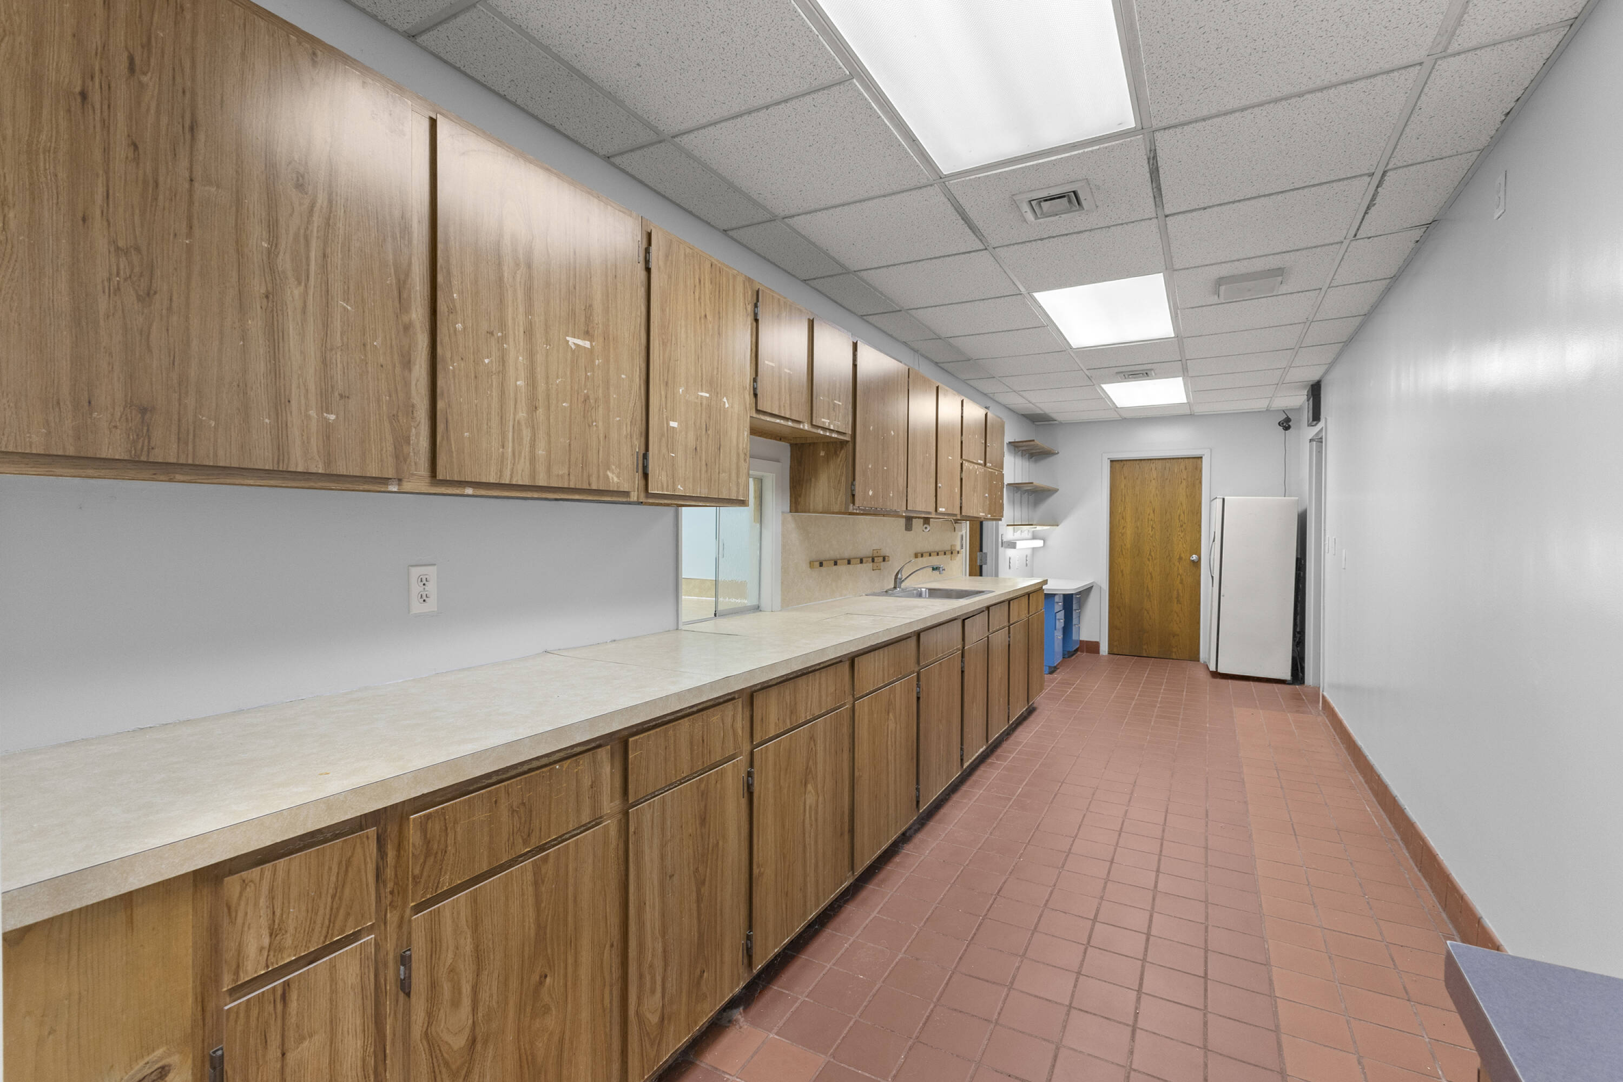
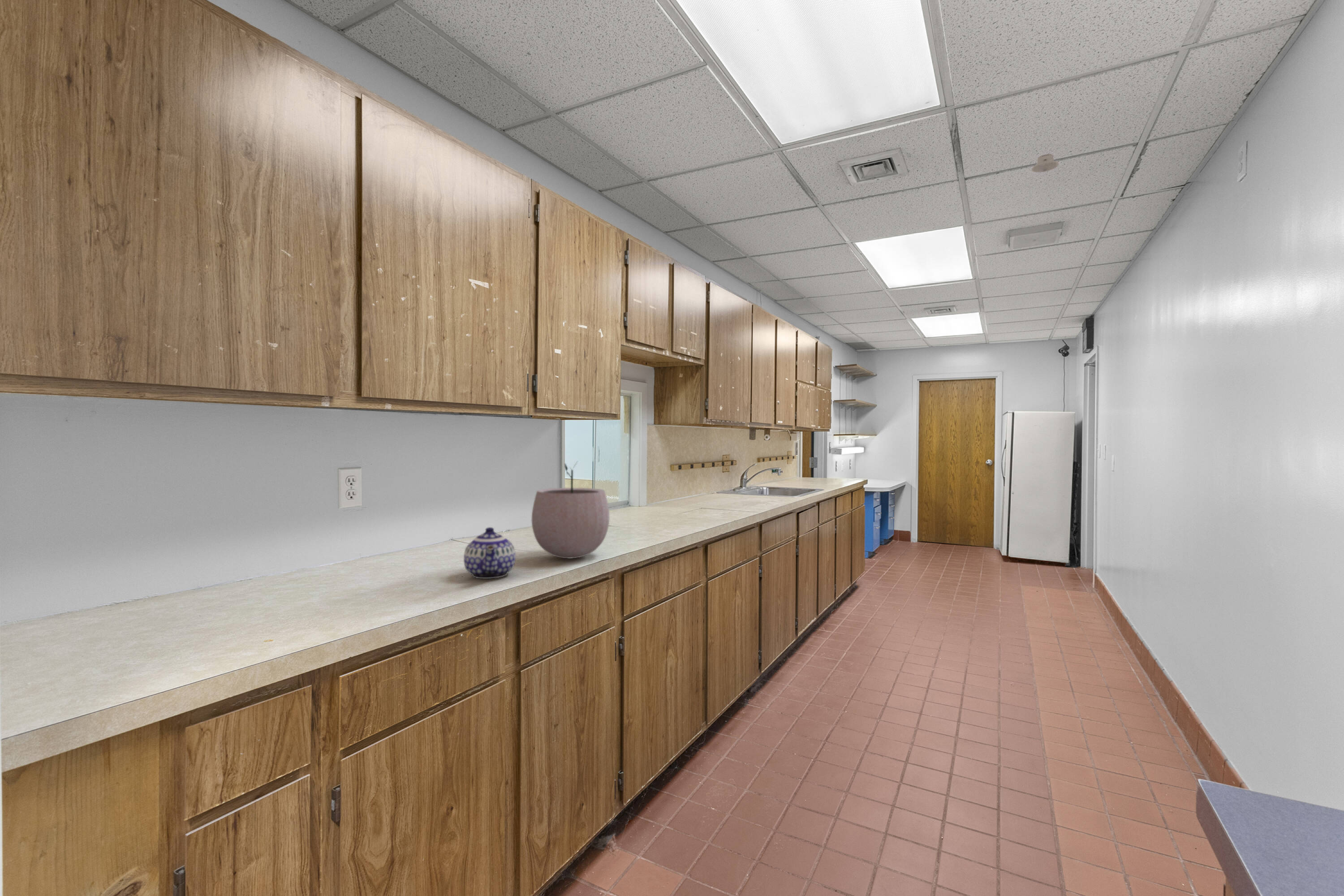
+ teapot (490, 551)
+ plant pot (571, 508)
+ recessed light (1045, 163)
